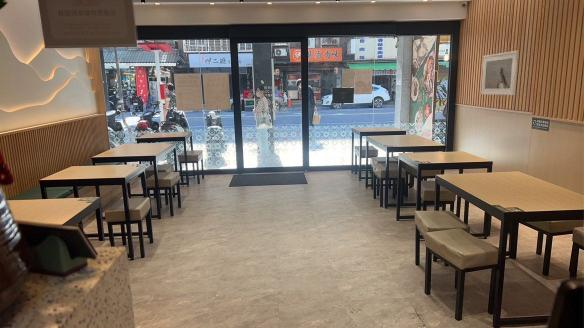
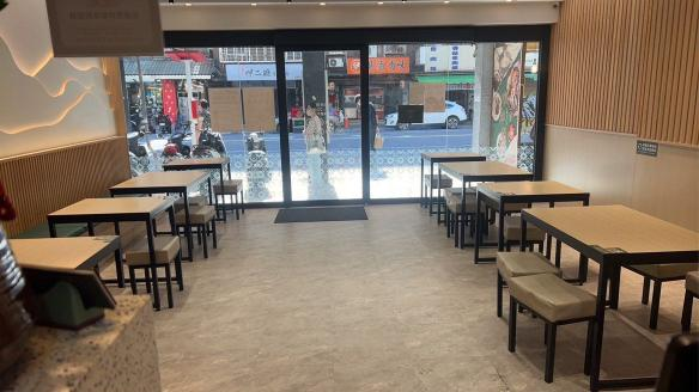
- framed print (498, 74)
